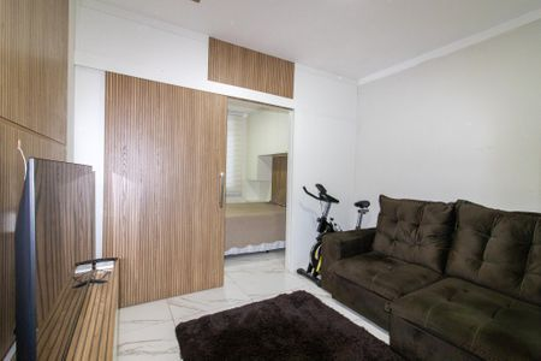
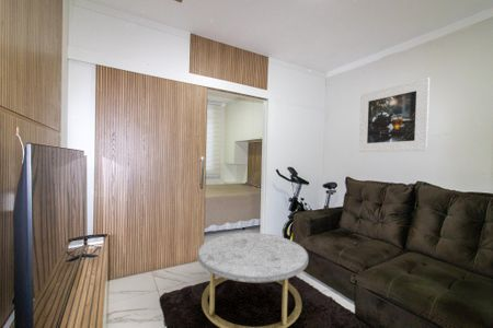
+ coffee table (252, 273)
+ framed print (389, 119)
